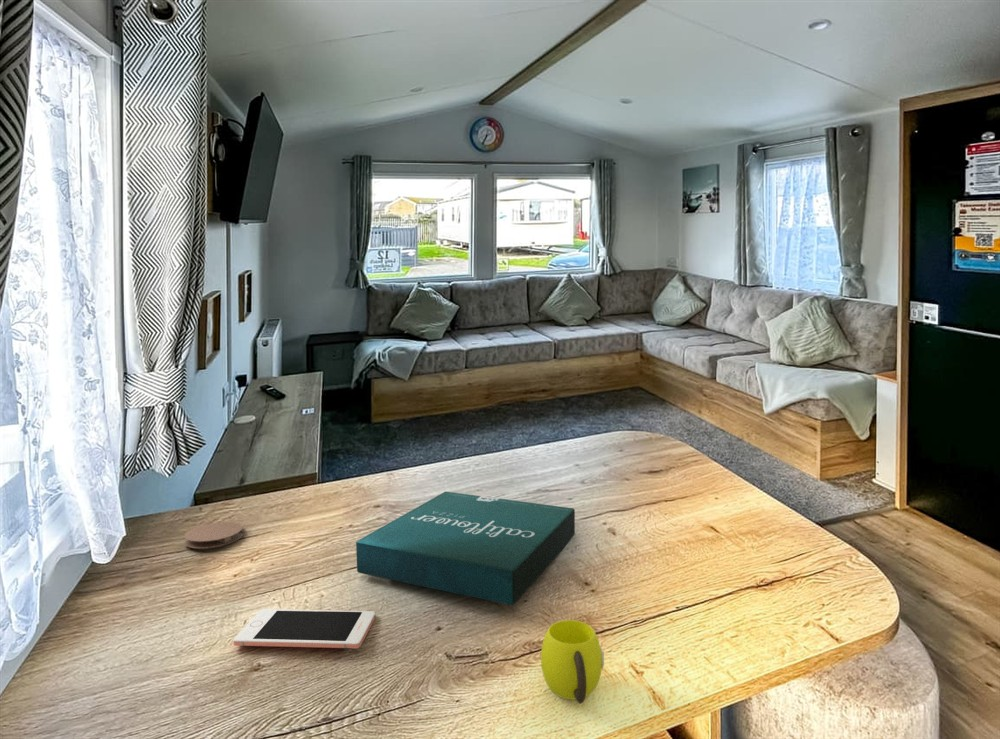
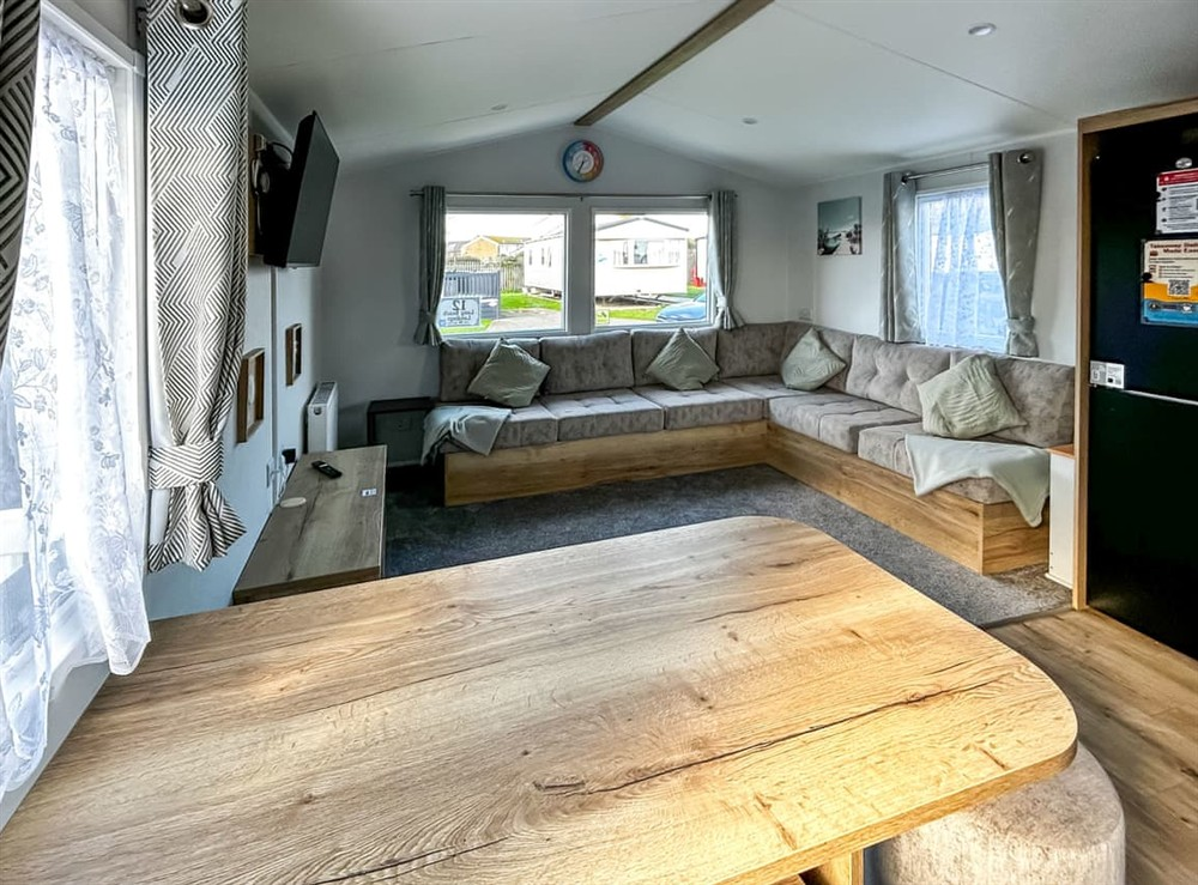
- cup (574, 666)
- cell phone (307, 628)
- pizza box (473, 538)
- coaster (214, 534)
